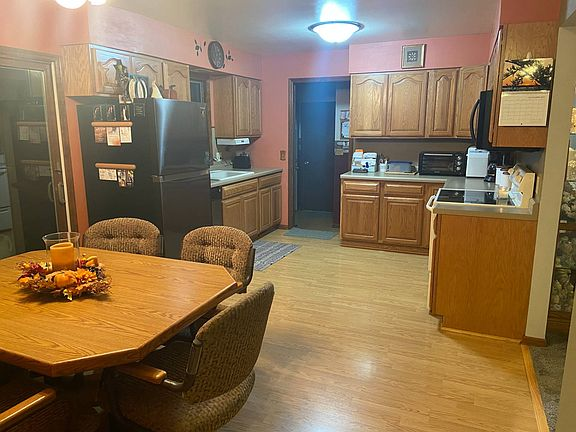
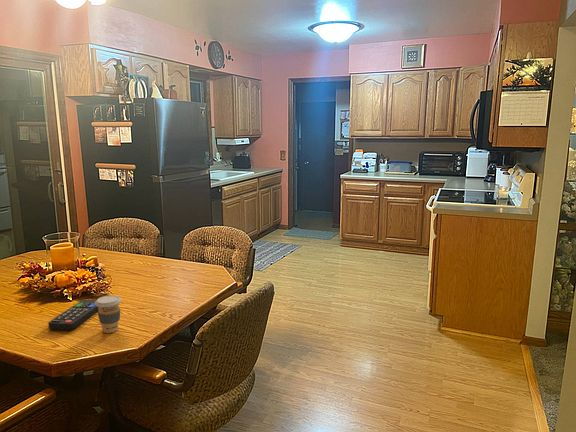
+ coffee cup (109, 314)
+ remote control (78, 313)
